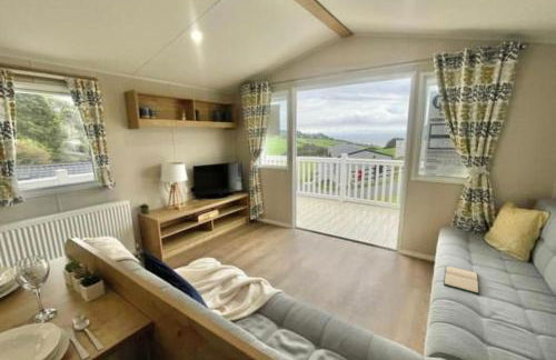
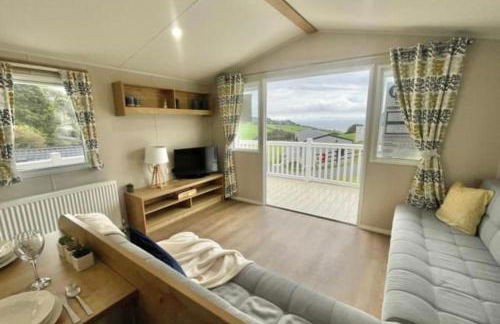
- hardback book (460, 277)
